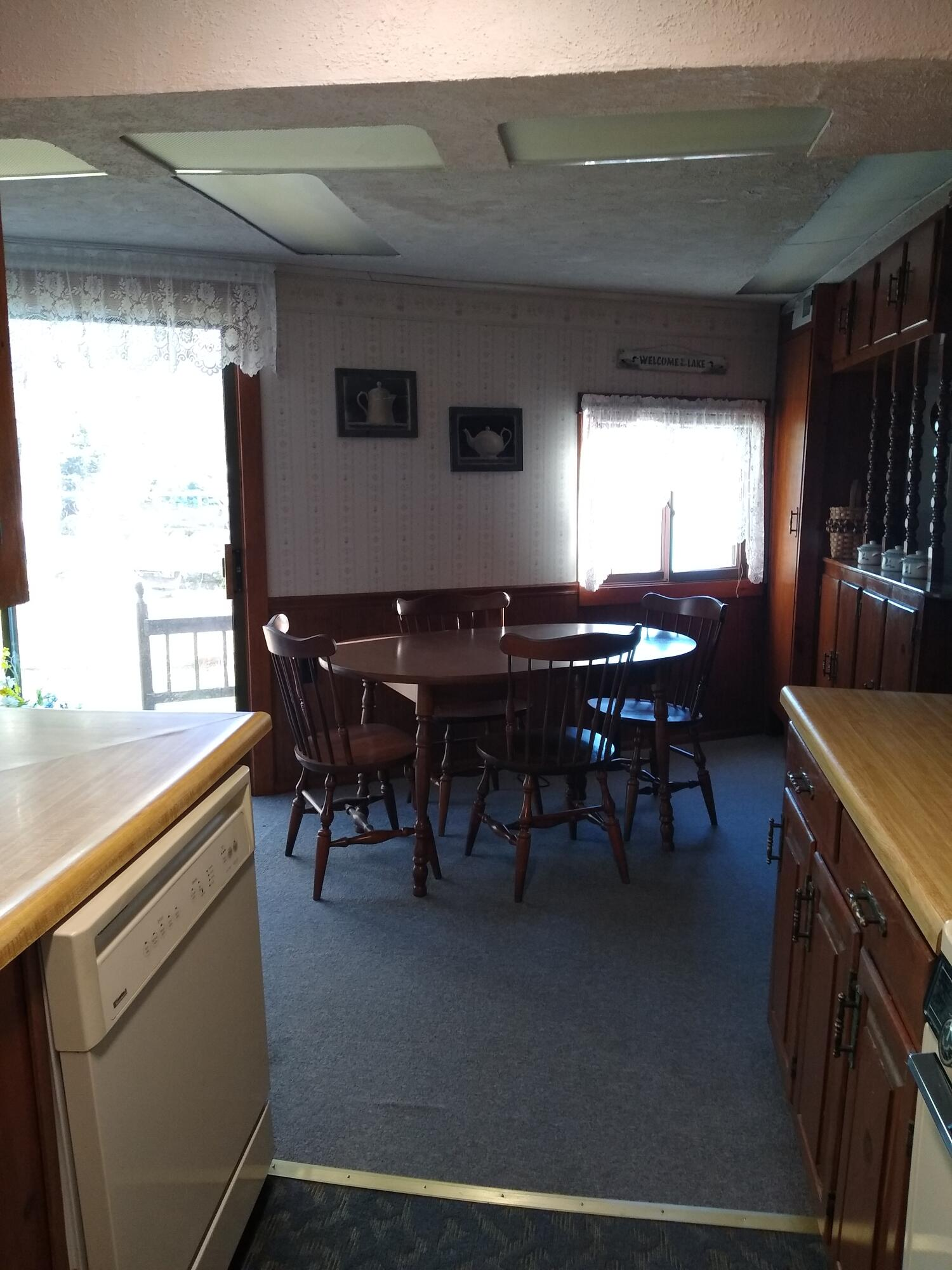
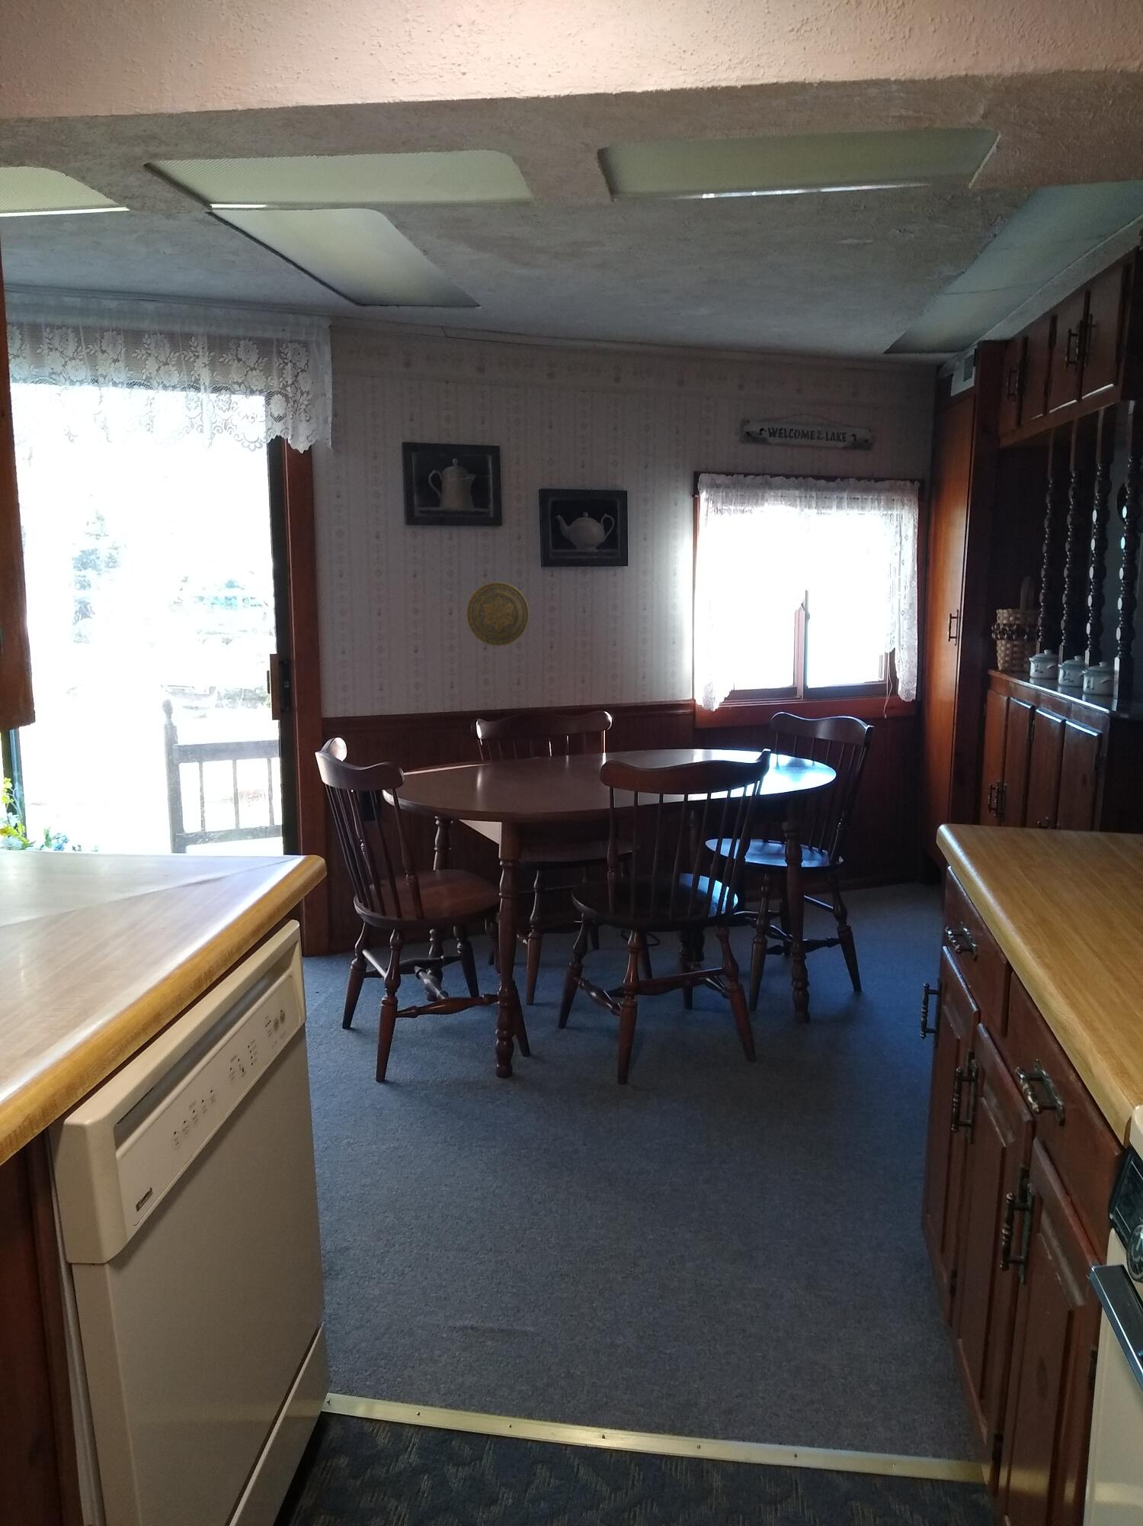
+ decorative plate (497, 614)
